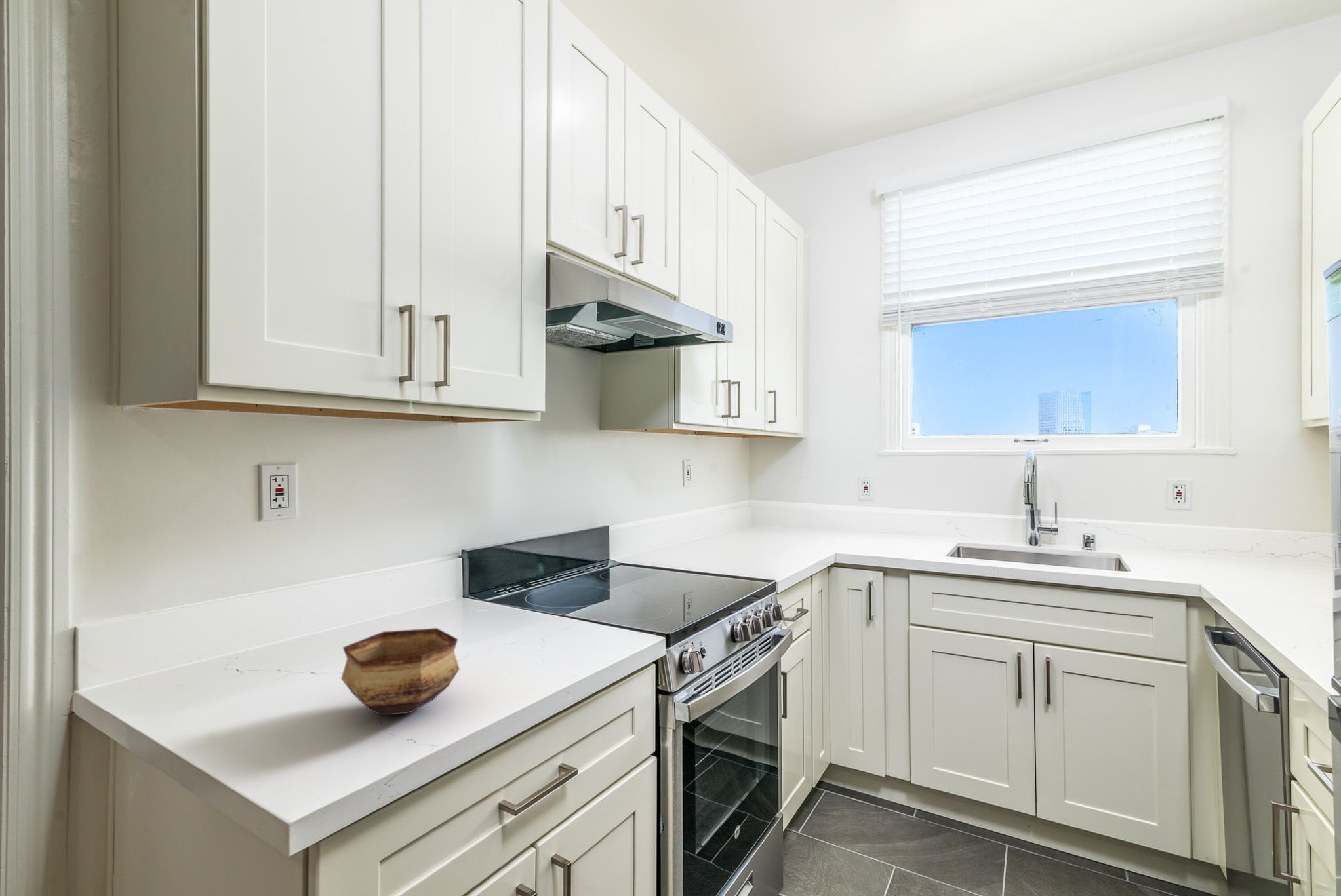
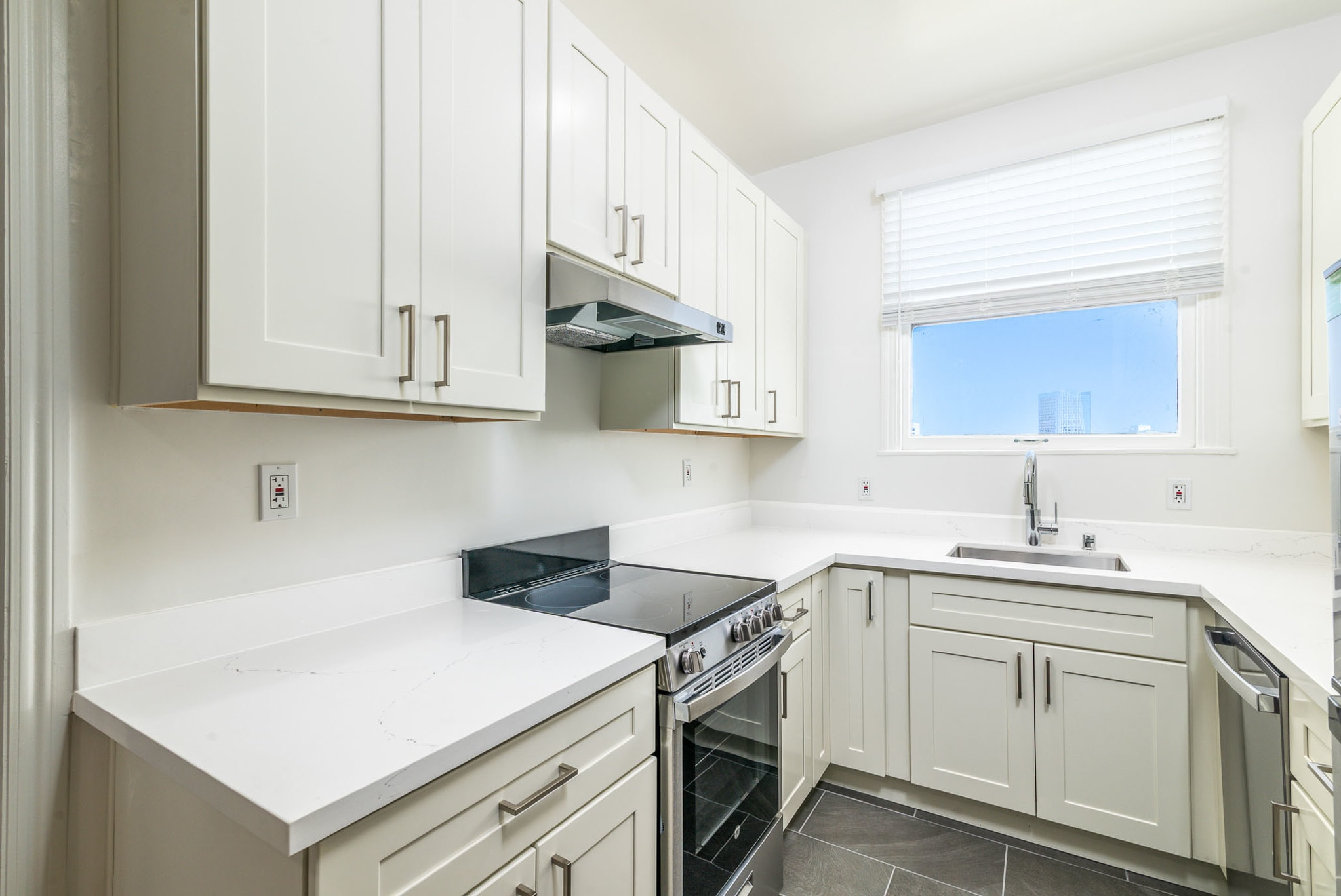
- bowl (401, 676)
